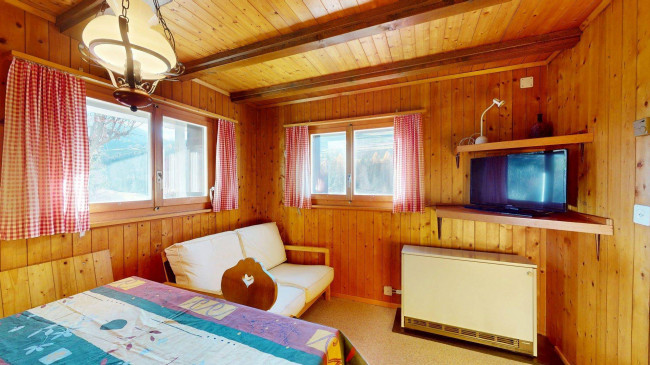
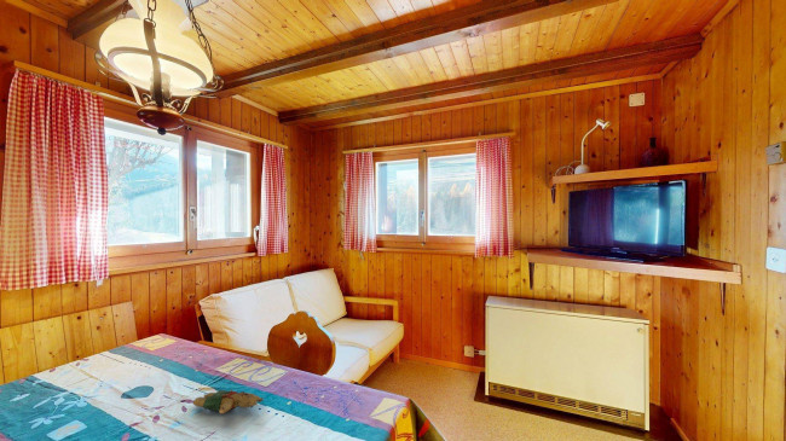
+ teddy bear (229, 399)
